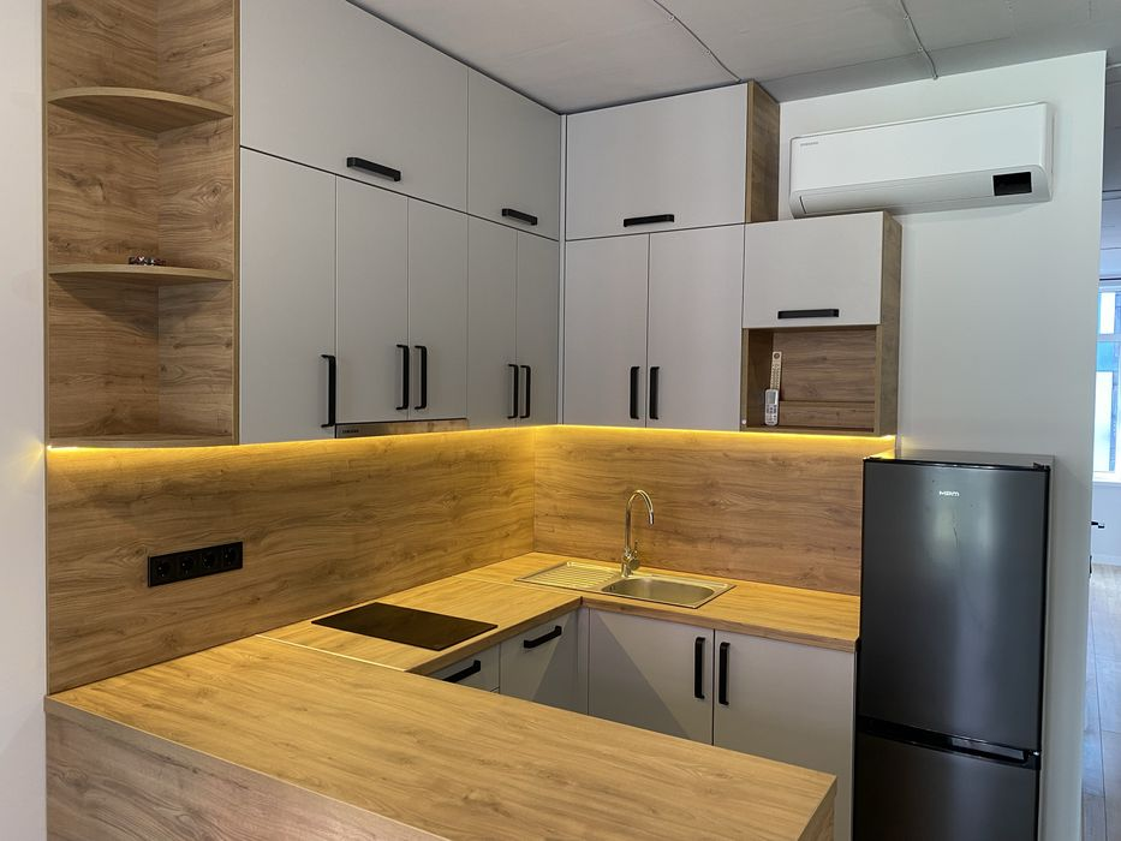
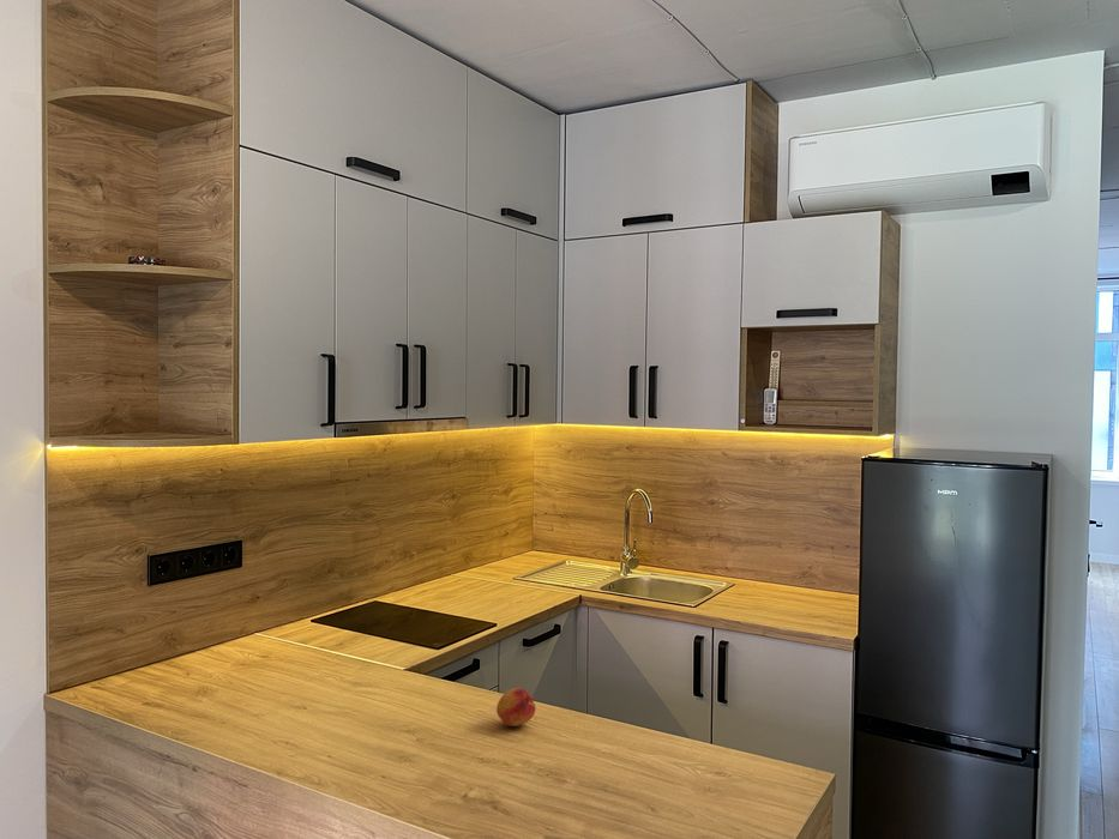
+ fruit (515, 706)
